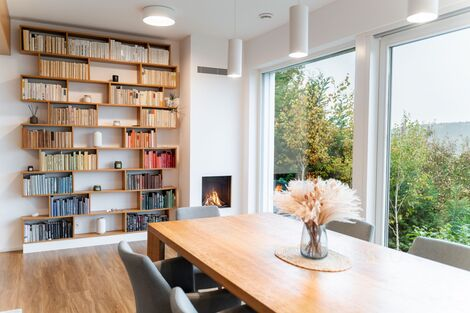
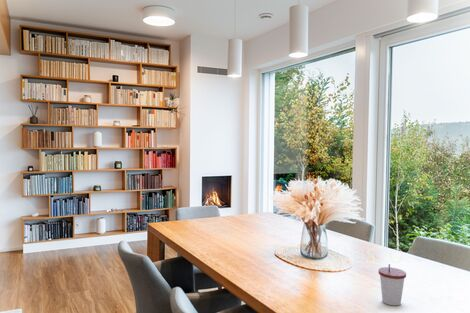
+ cup (391, 282)
